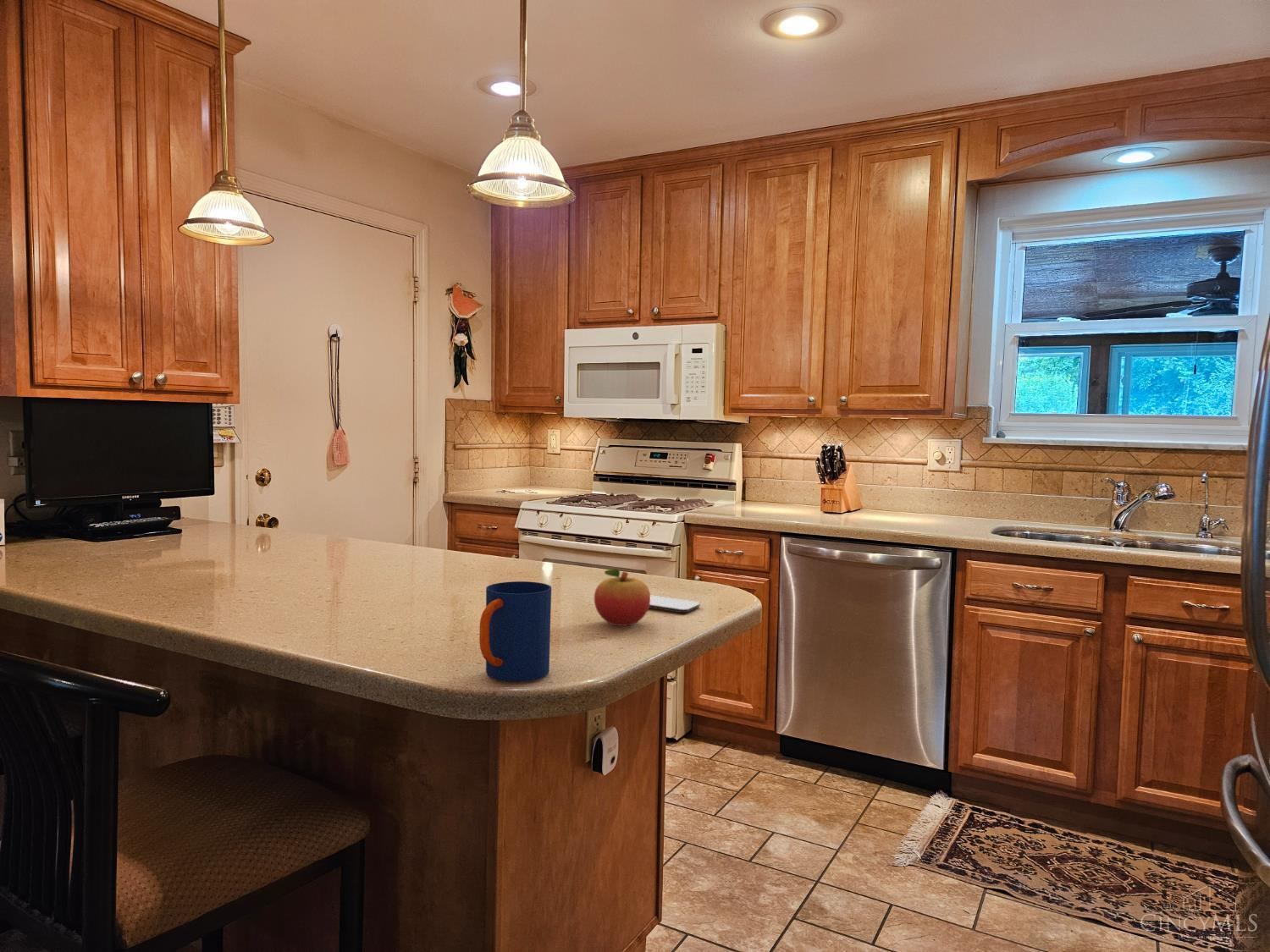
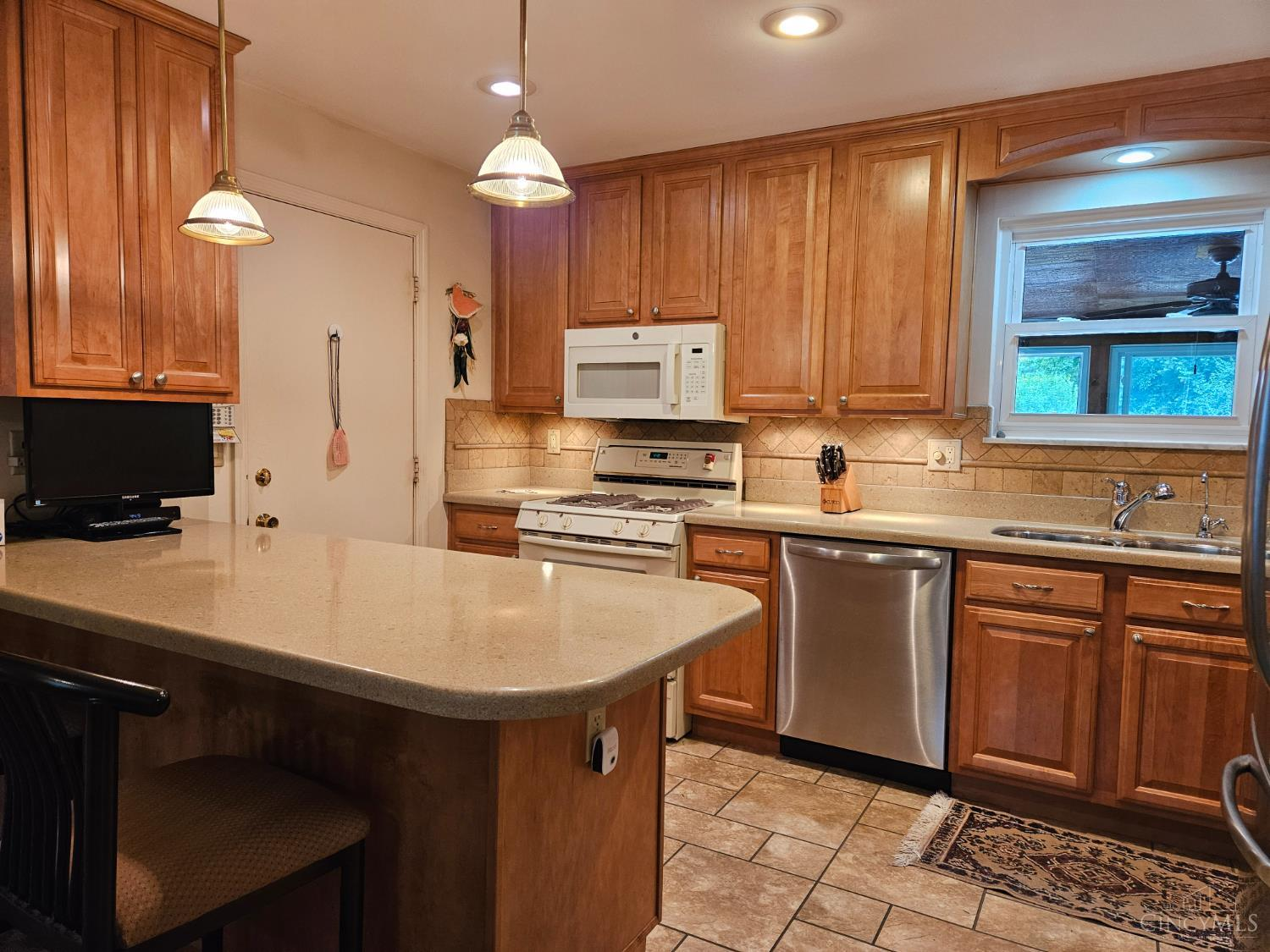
- smartphone (657, 603)
- fruit (622, 594)
- mug (511, 633)
